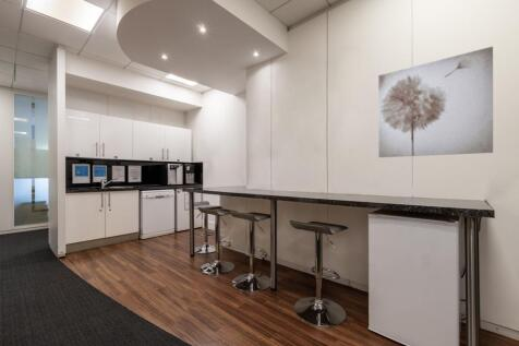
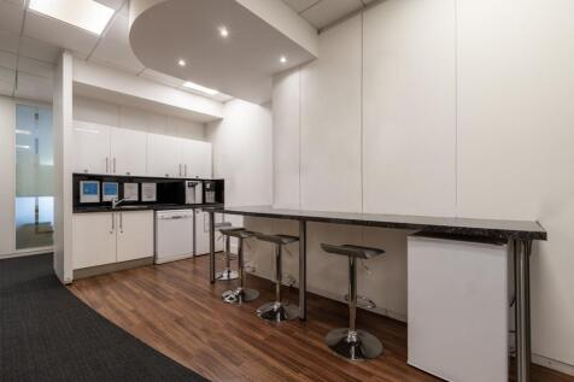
- wall art (429, 109)
